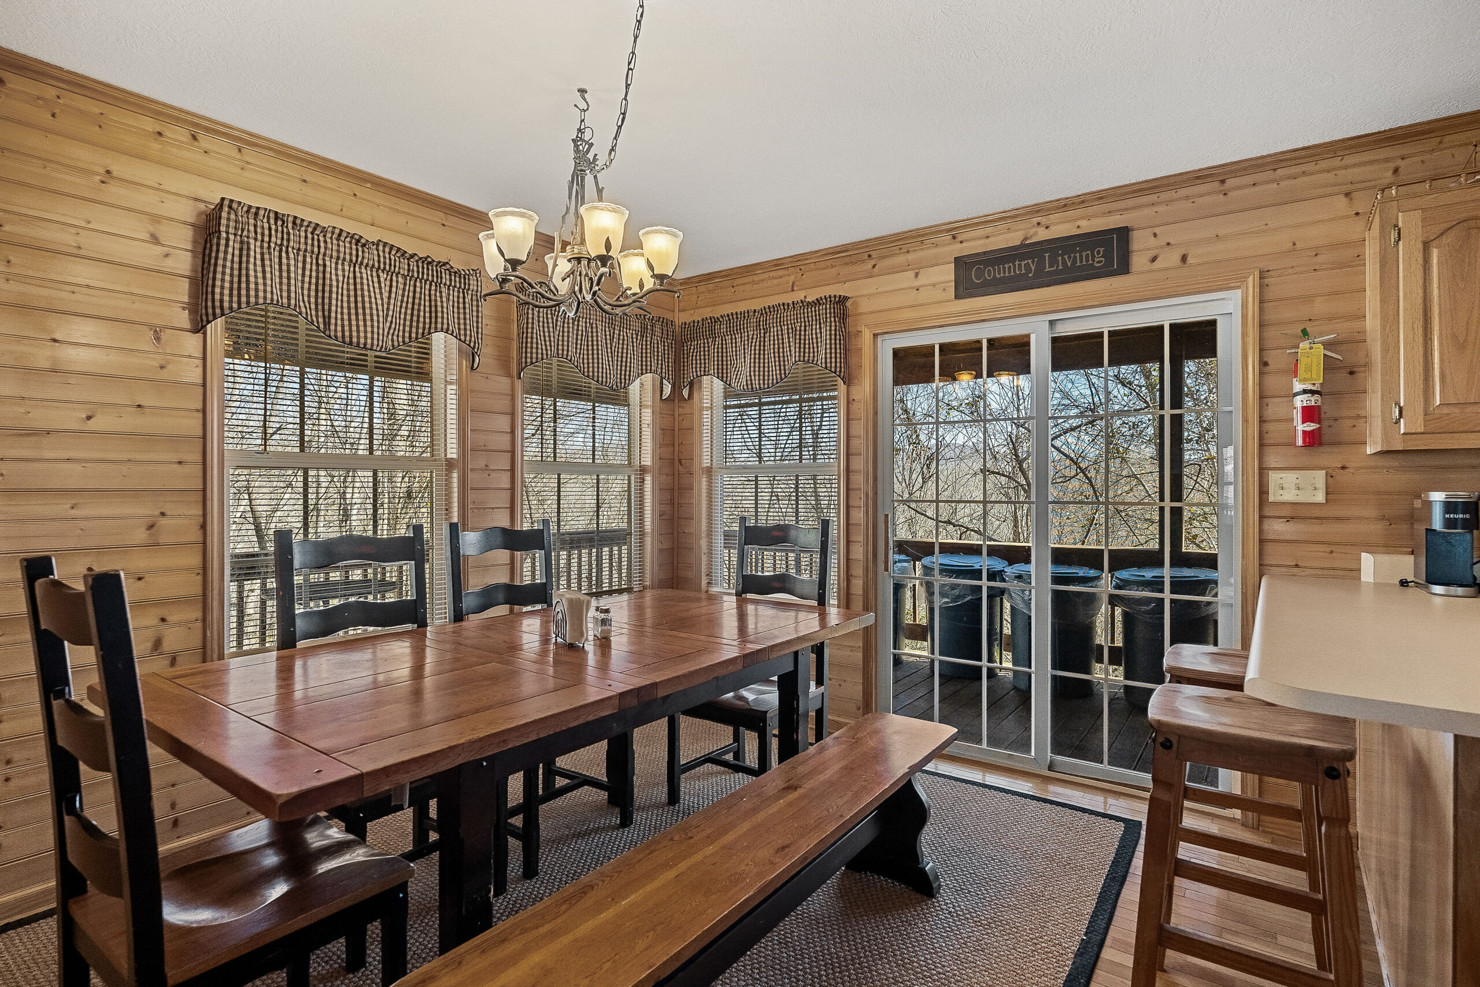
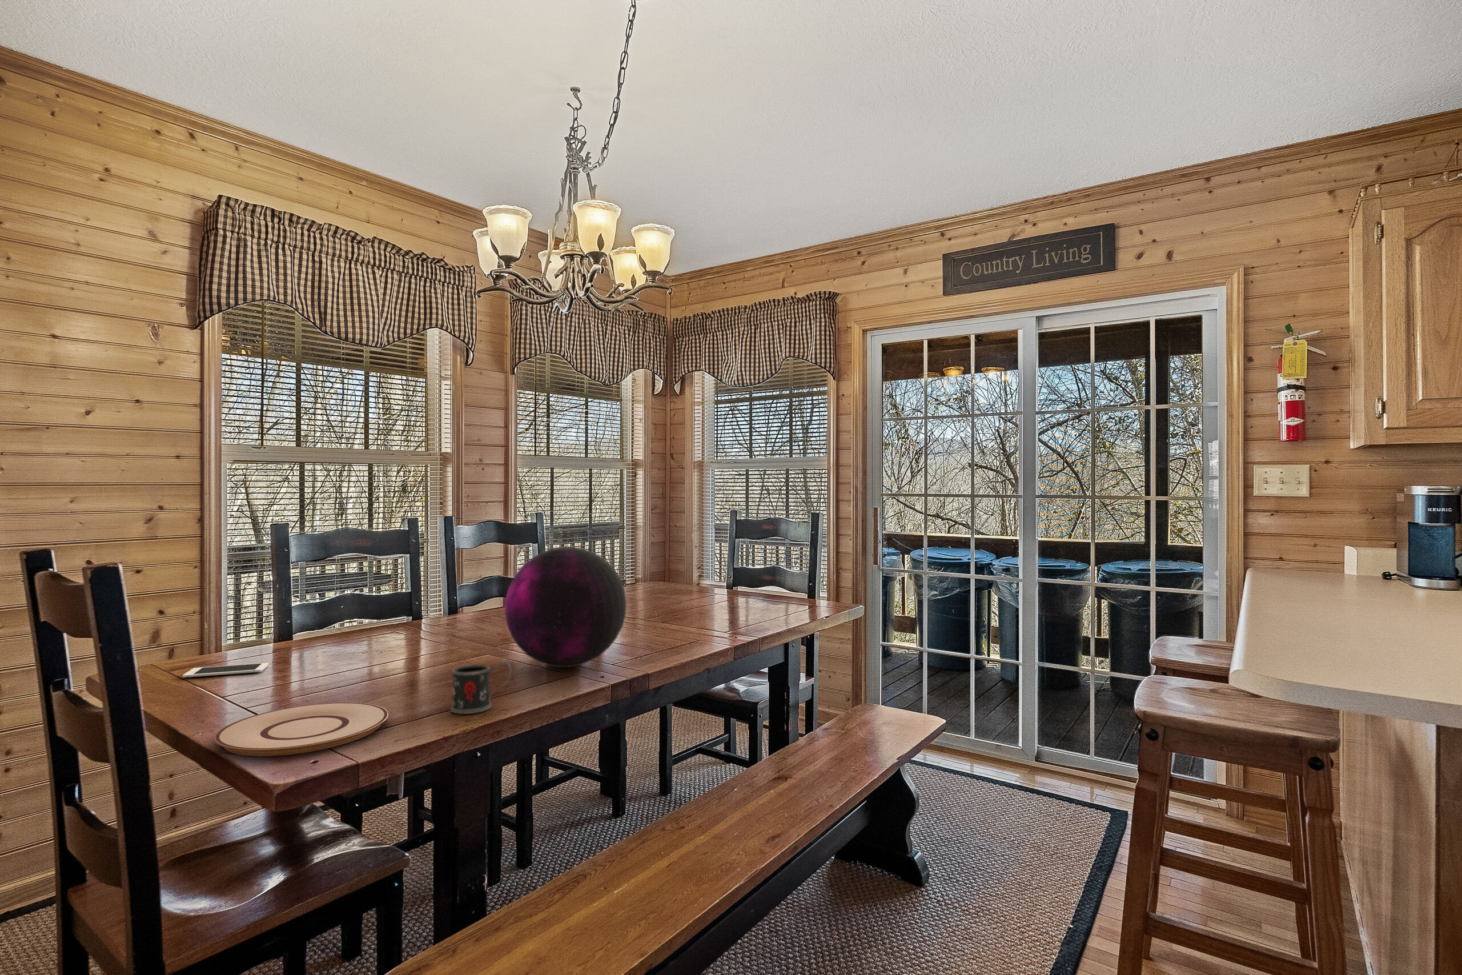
+ mug (481, 684)
+ decorative orb (567, 606)
+ plate (306, 727)
+ cell phone (226, 670)
